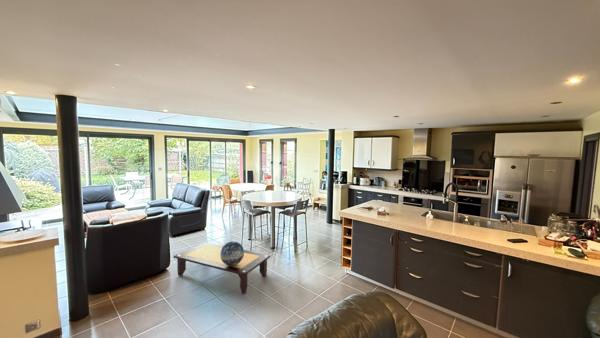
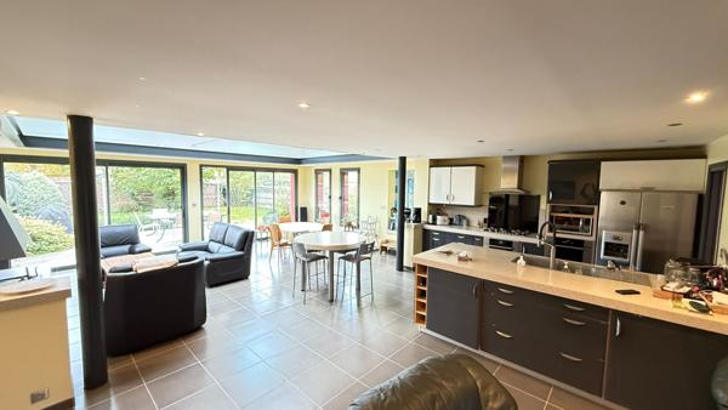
- decorative sphere (232, 253)
- coffee table (222, 265)
